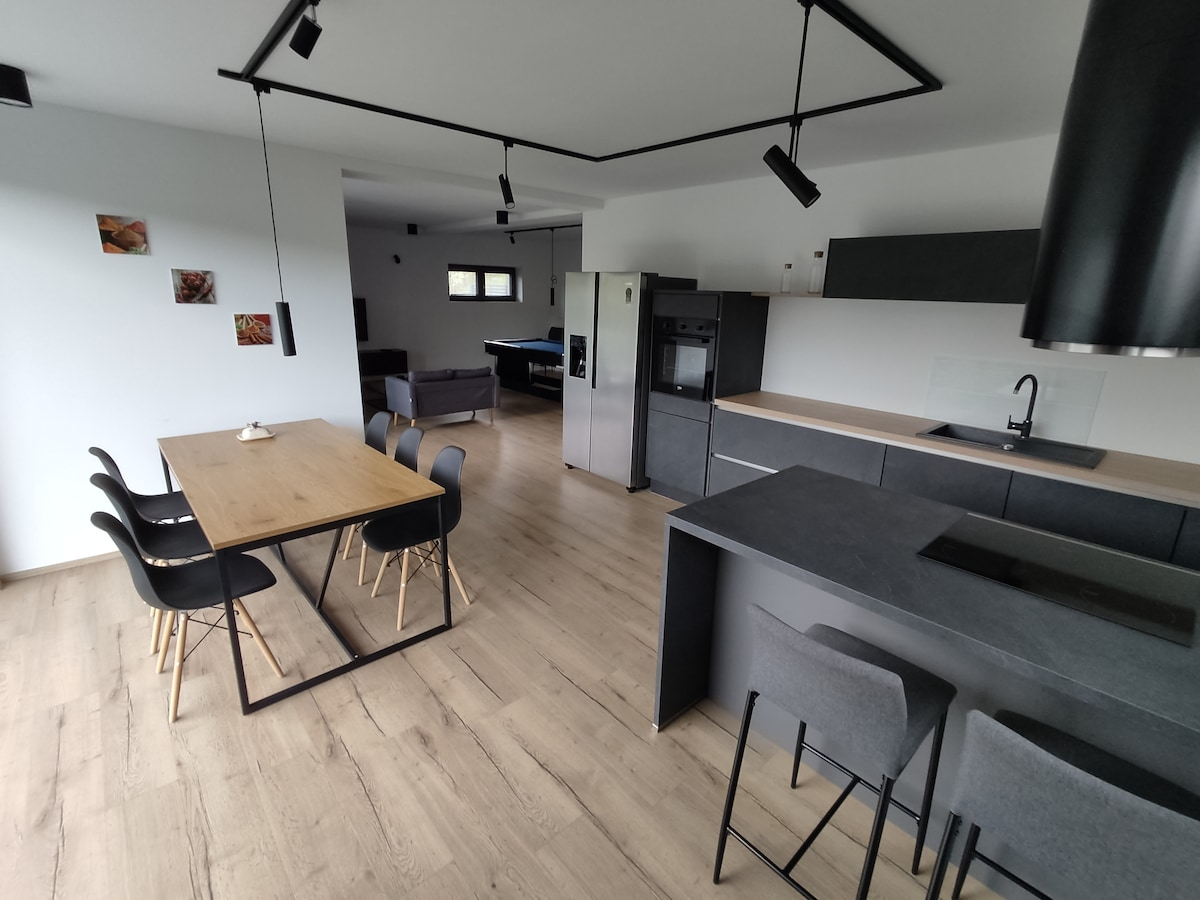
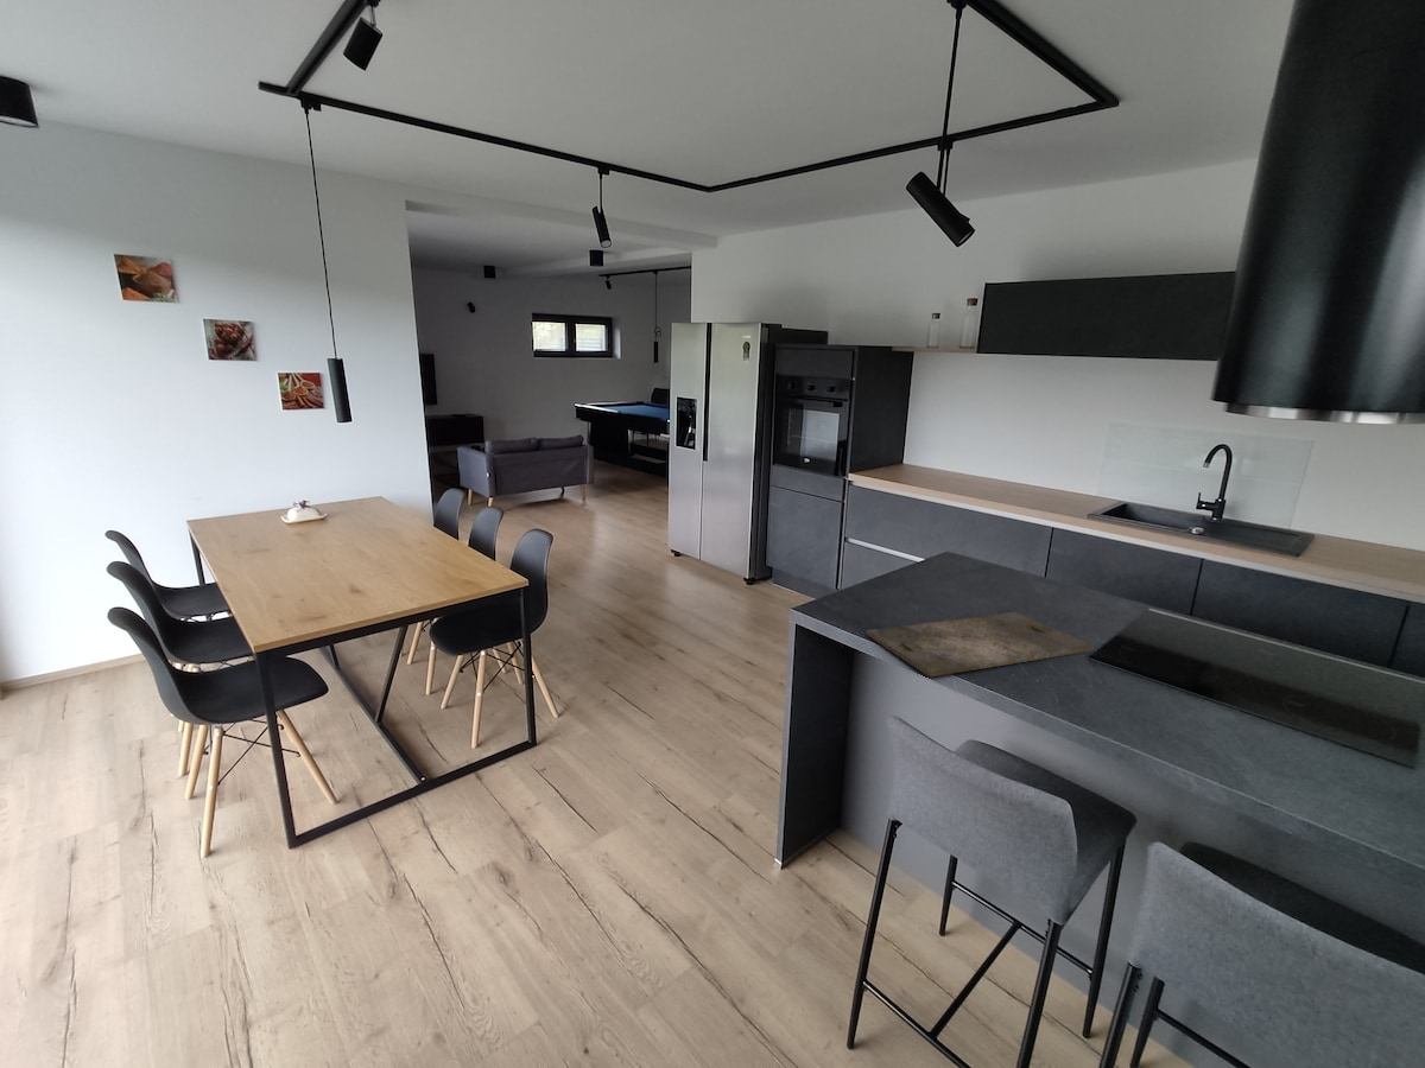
+ cutting board (977, 640)
